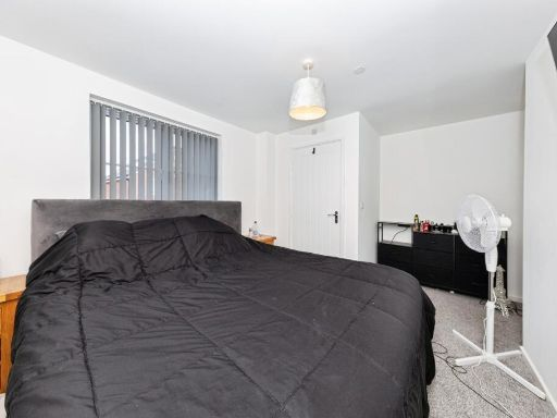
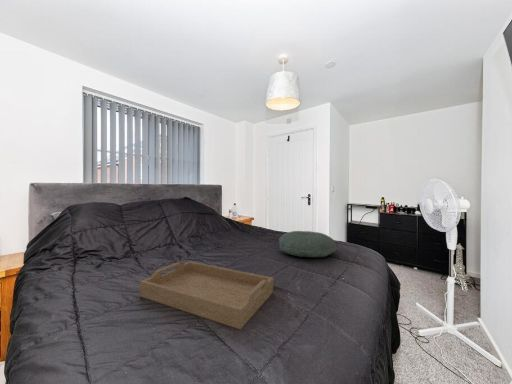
+ serving tray (208, 284)
+ pillow (305, 242)
